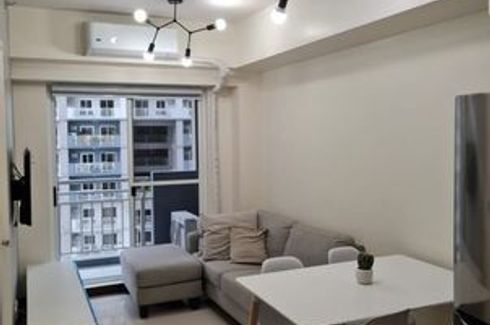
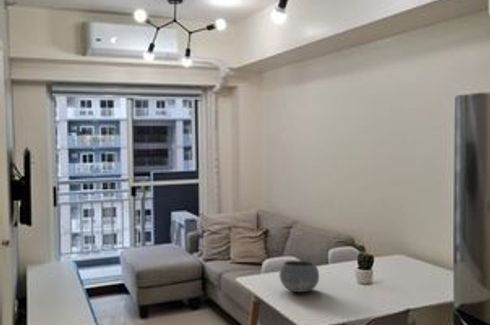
+ bowl (299, 276)
